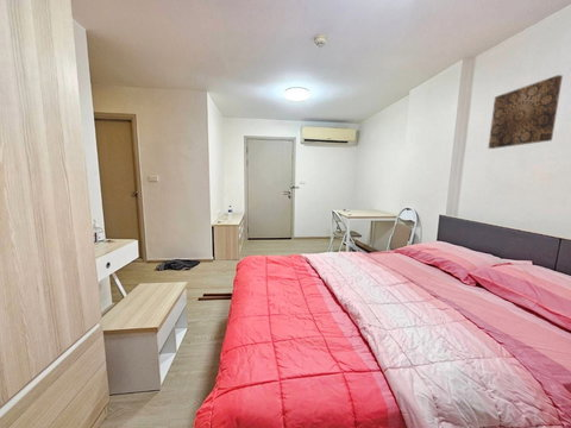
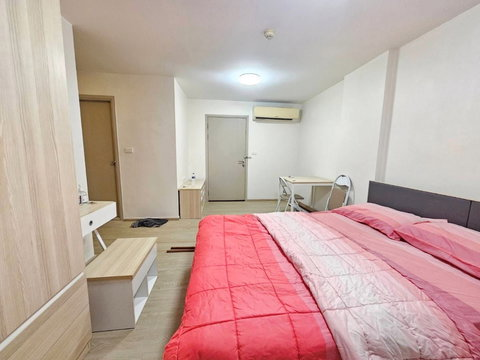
- wall art (520, 117)
